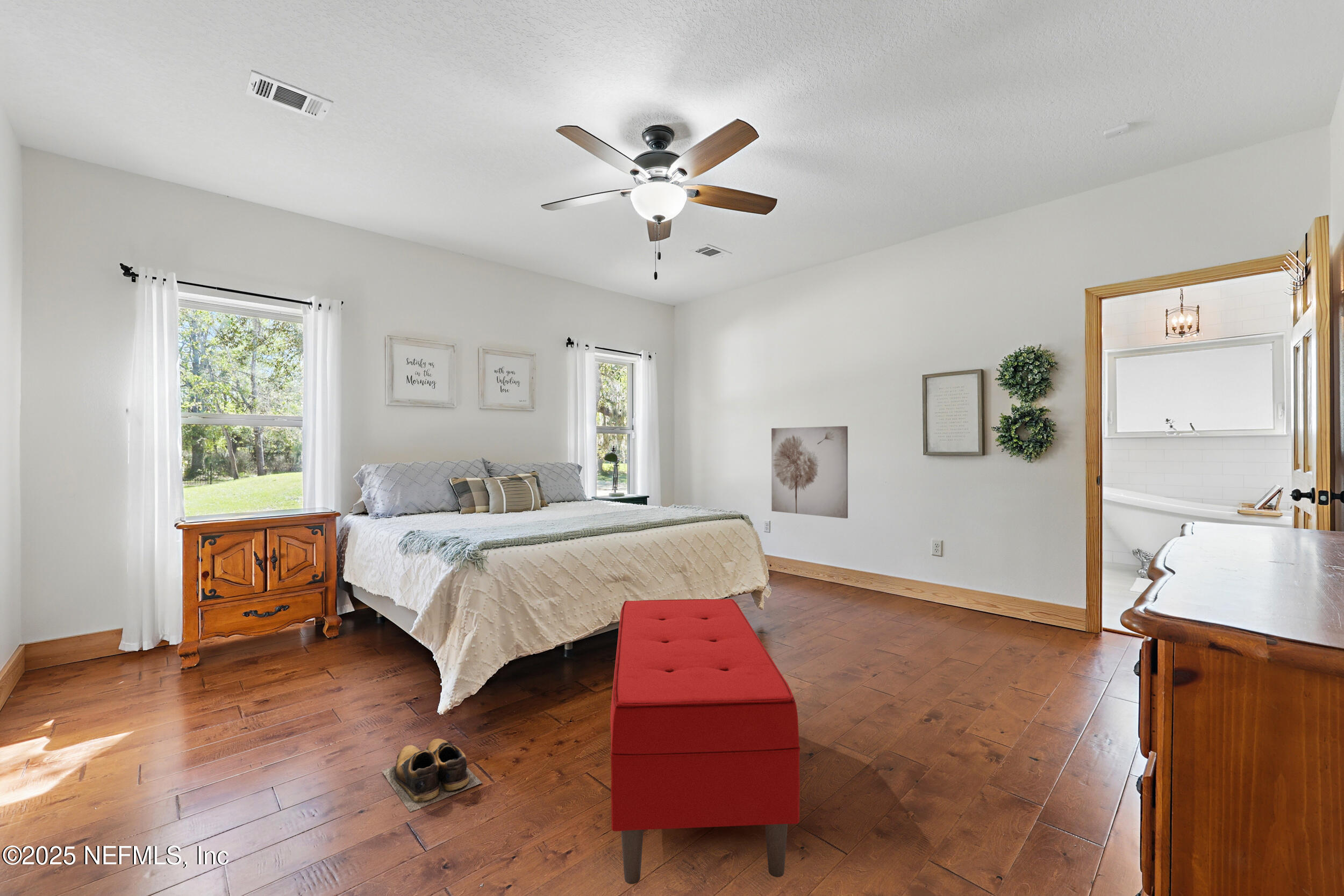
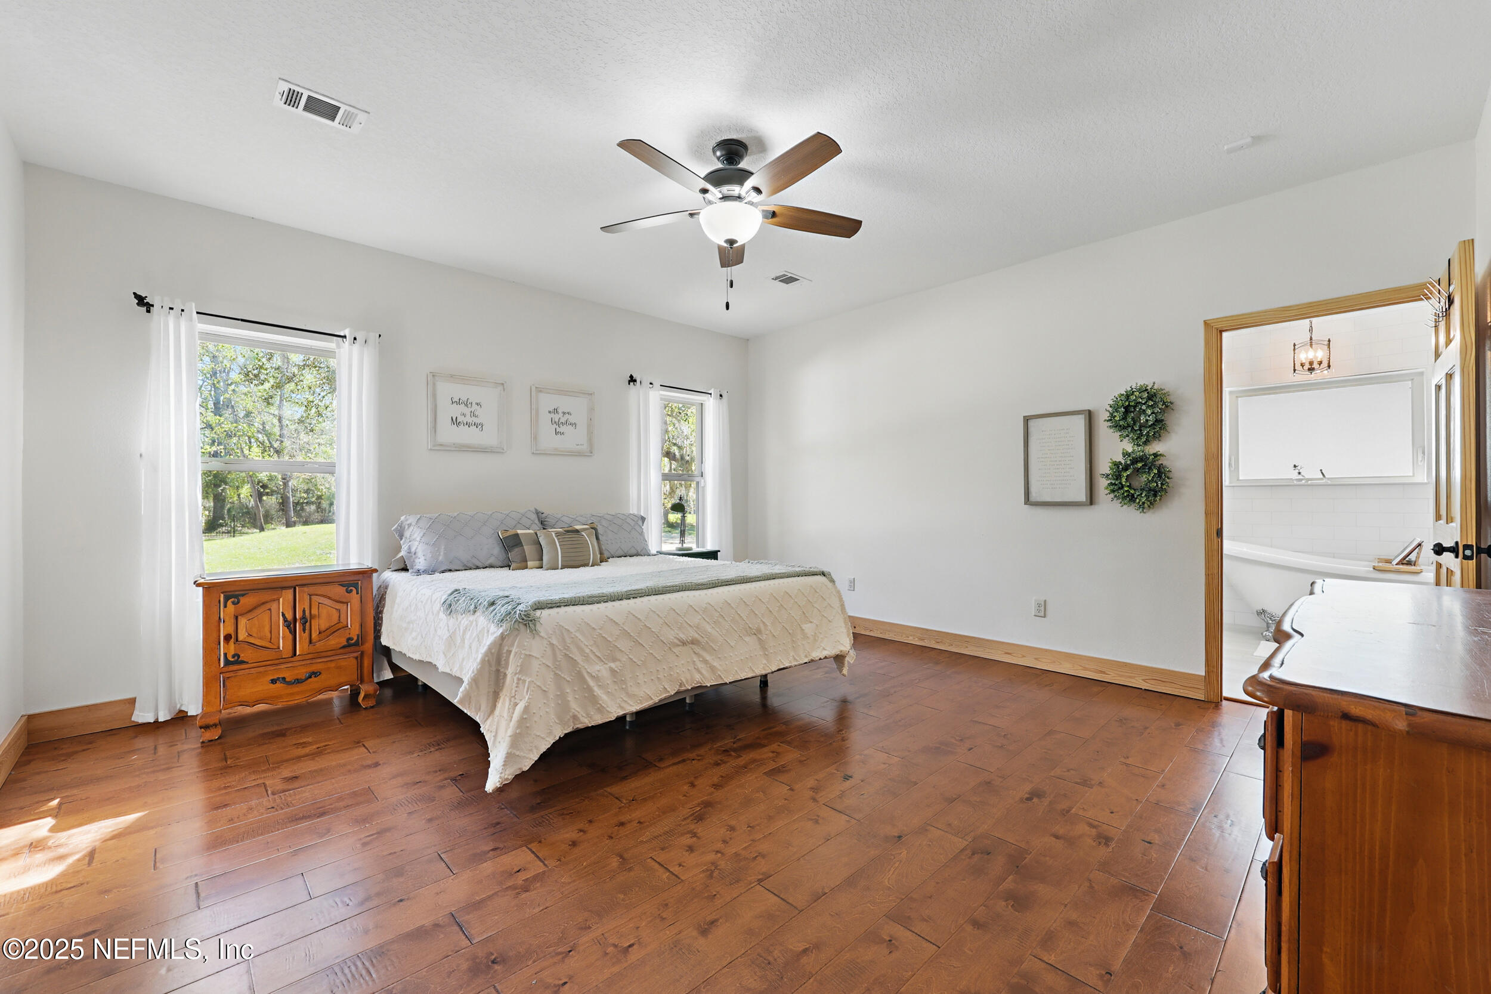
- wall art (807, 471)
- shoes (431, 761)
- bench (689, 707)
